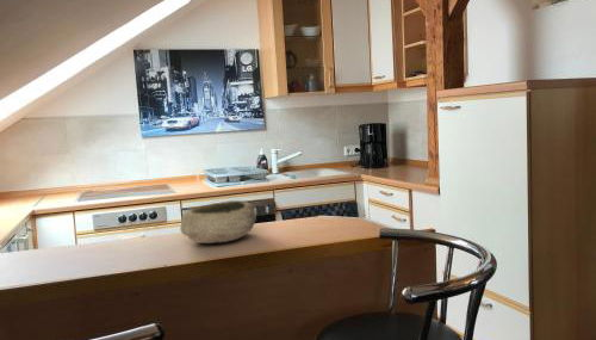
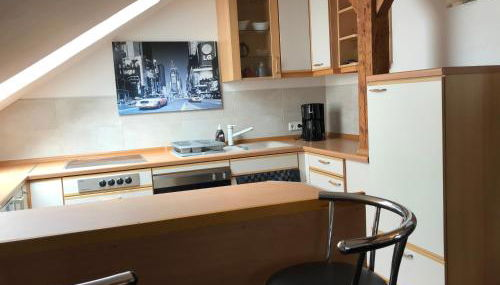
- bowl (219, 222)
